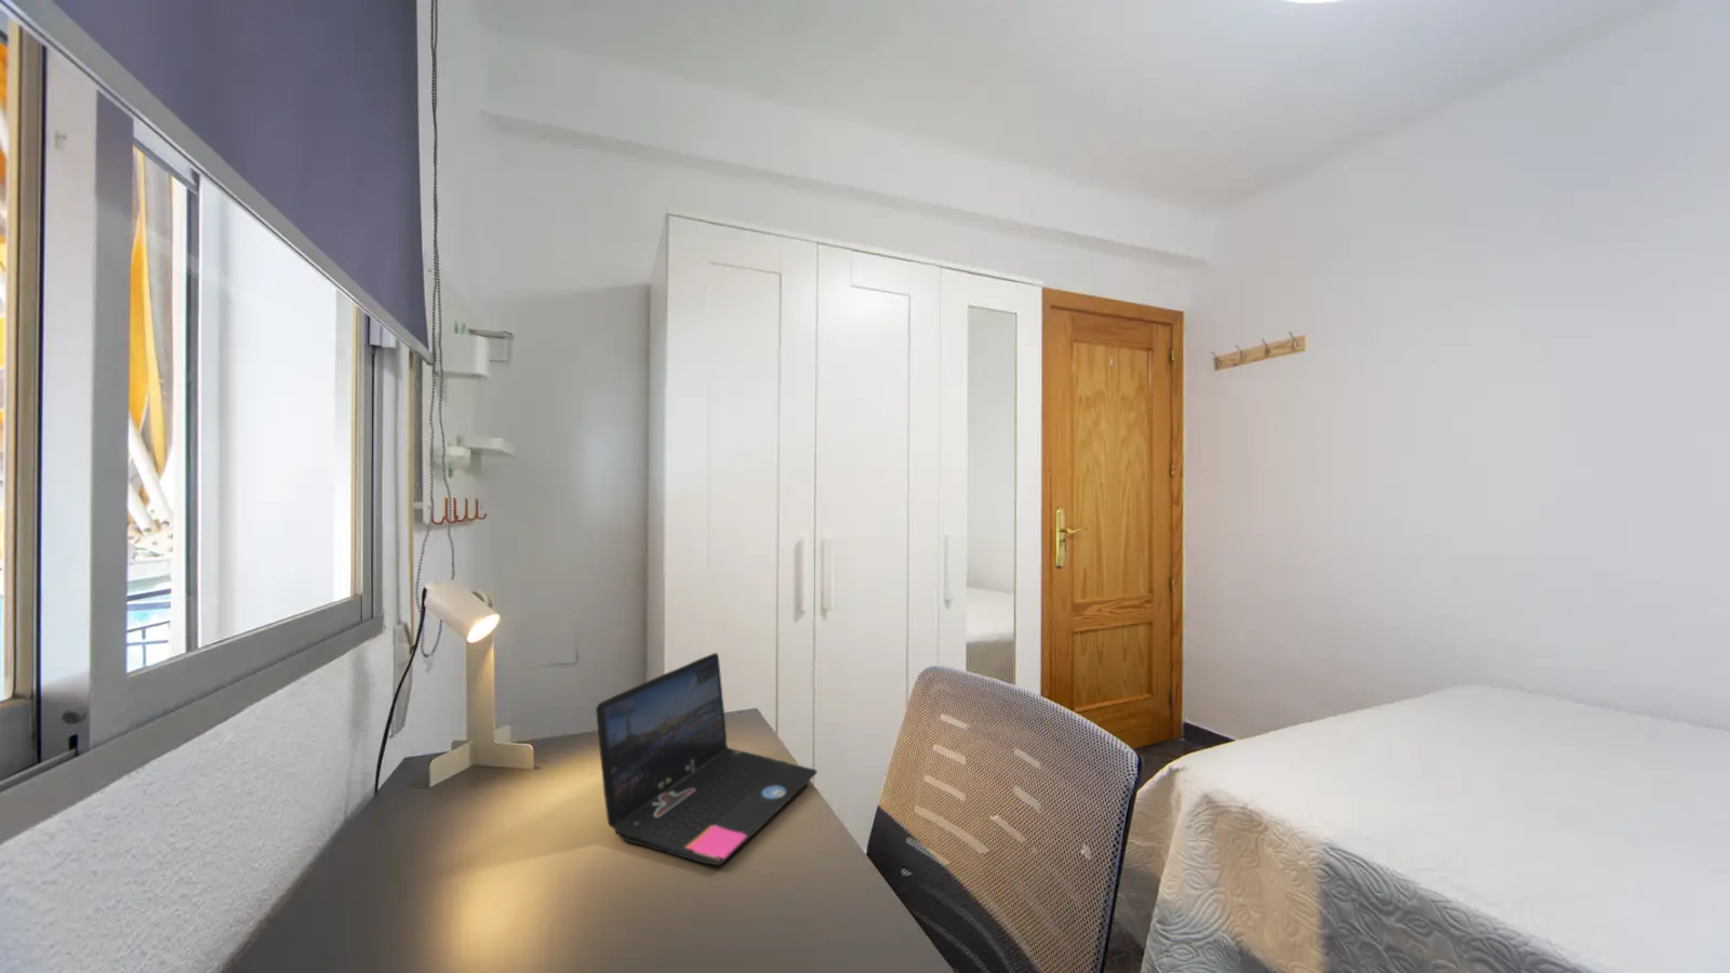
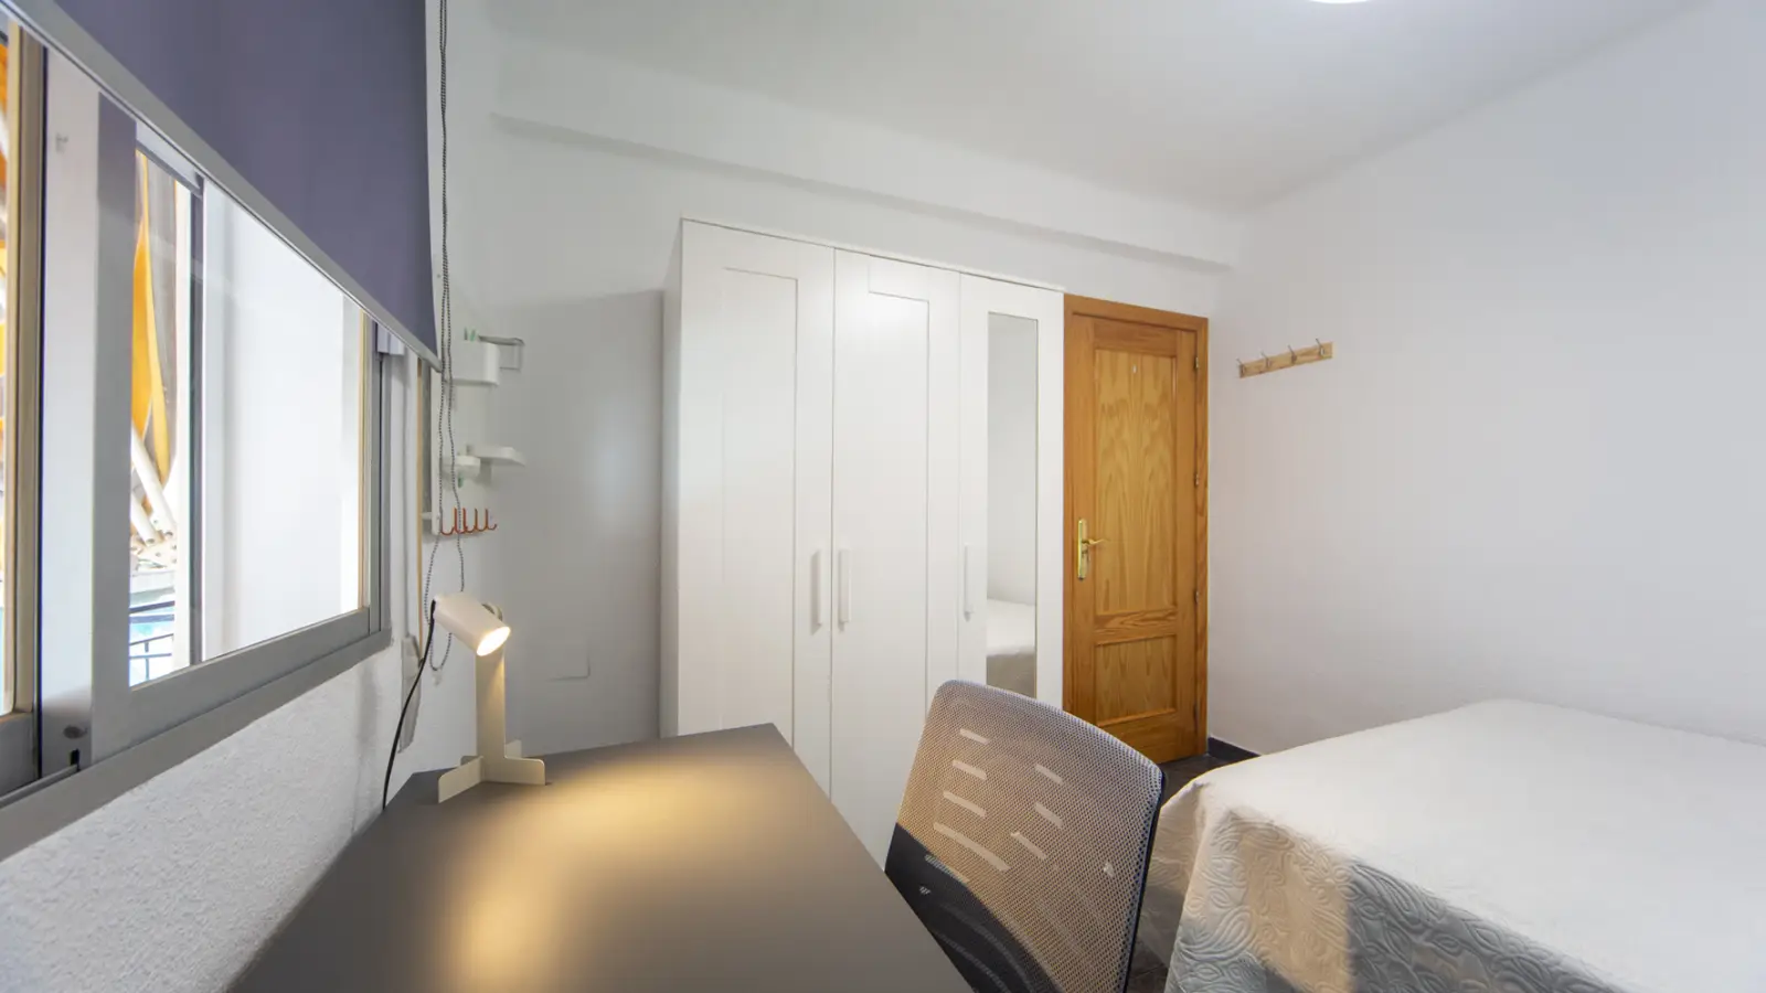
- laptop (715, 743)
